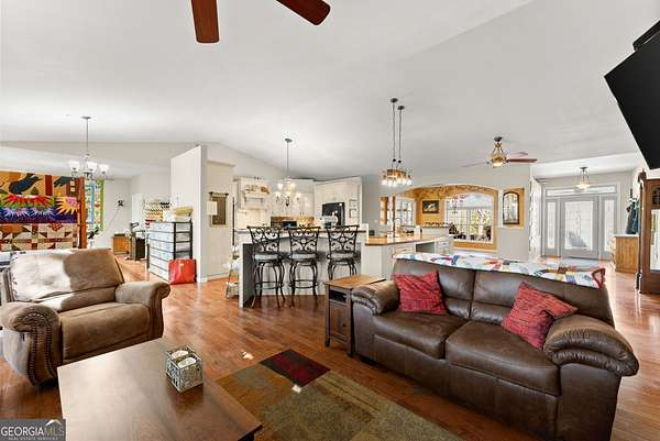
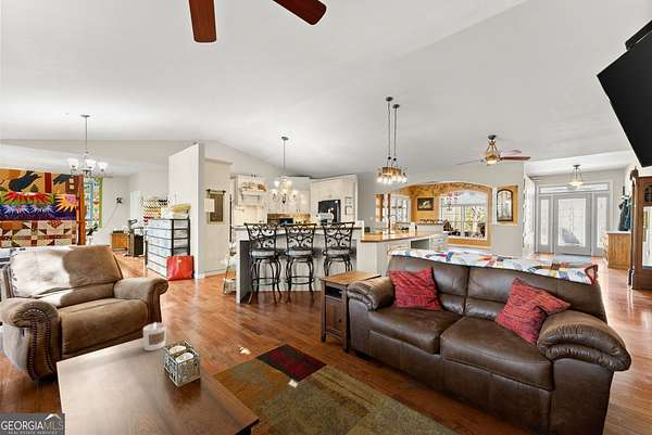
+ candle (154, 334)
